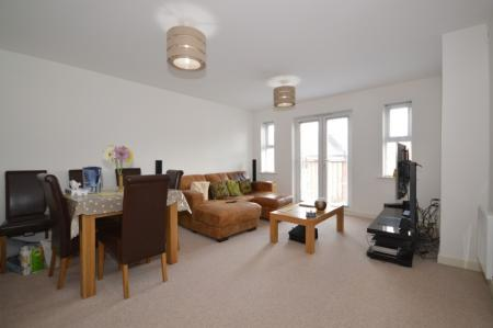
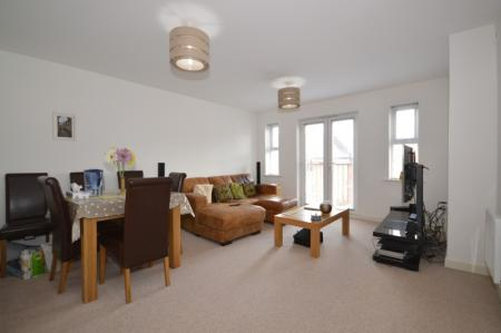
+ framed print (65, 127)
